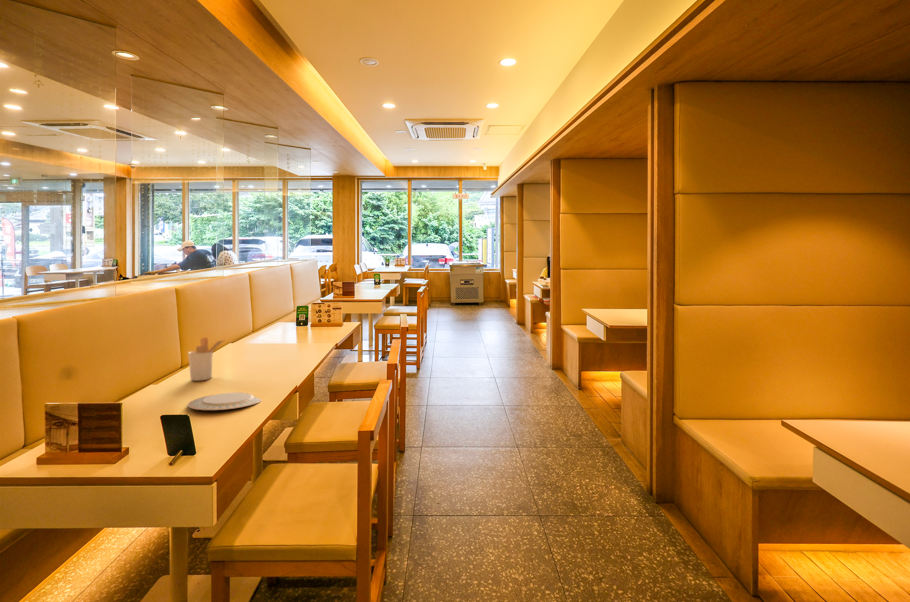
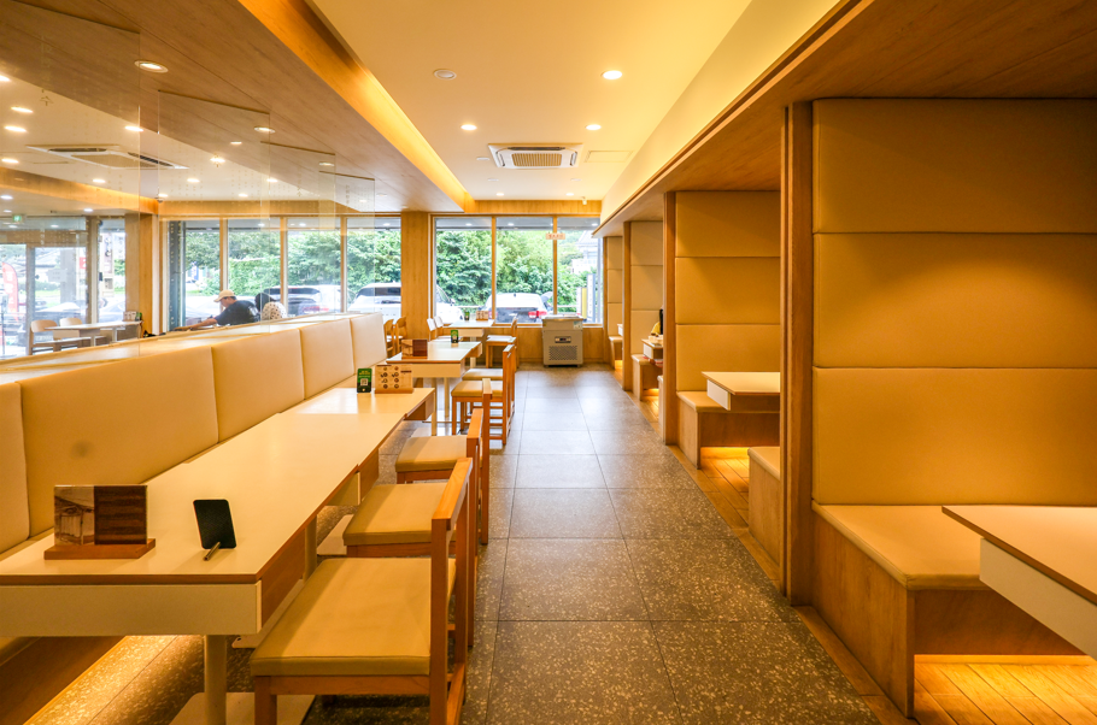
- chinaware (227, 399)
- utensil holder (207, 358)
